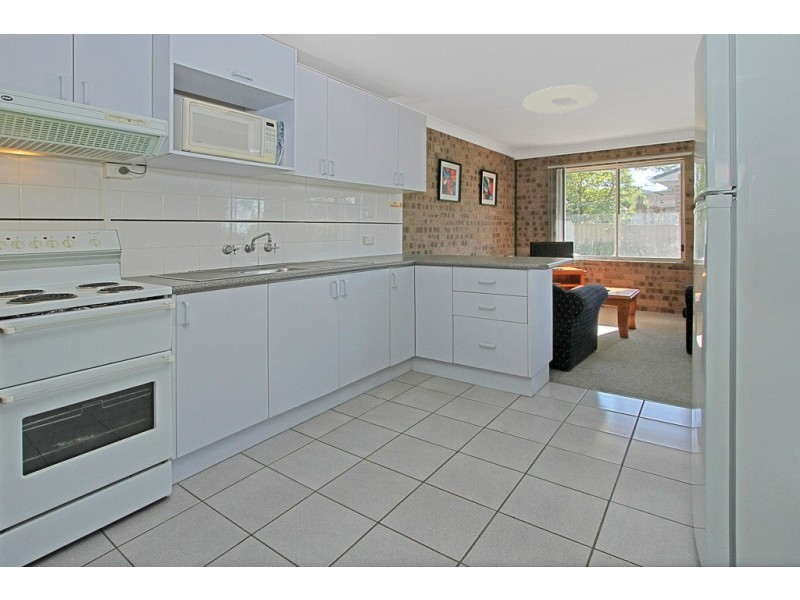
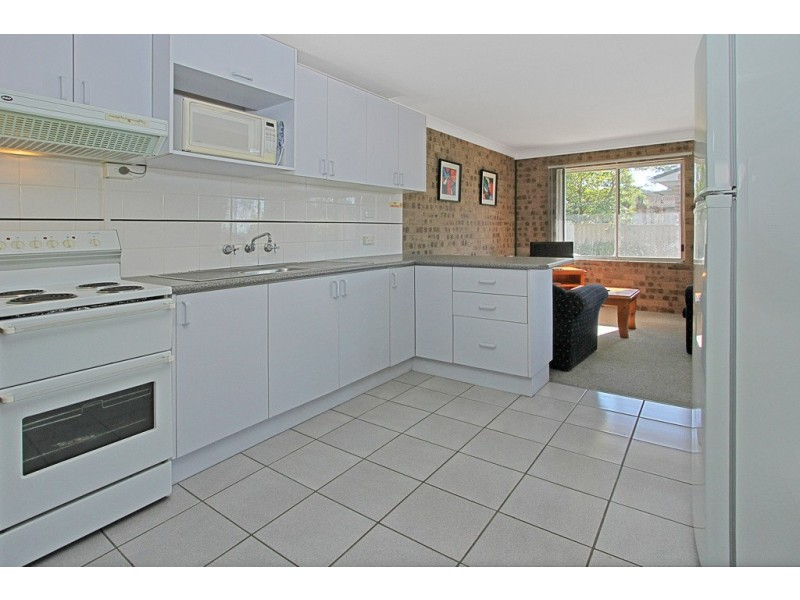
- ceiling light (559, 97)
